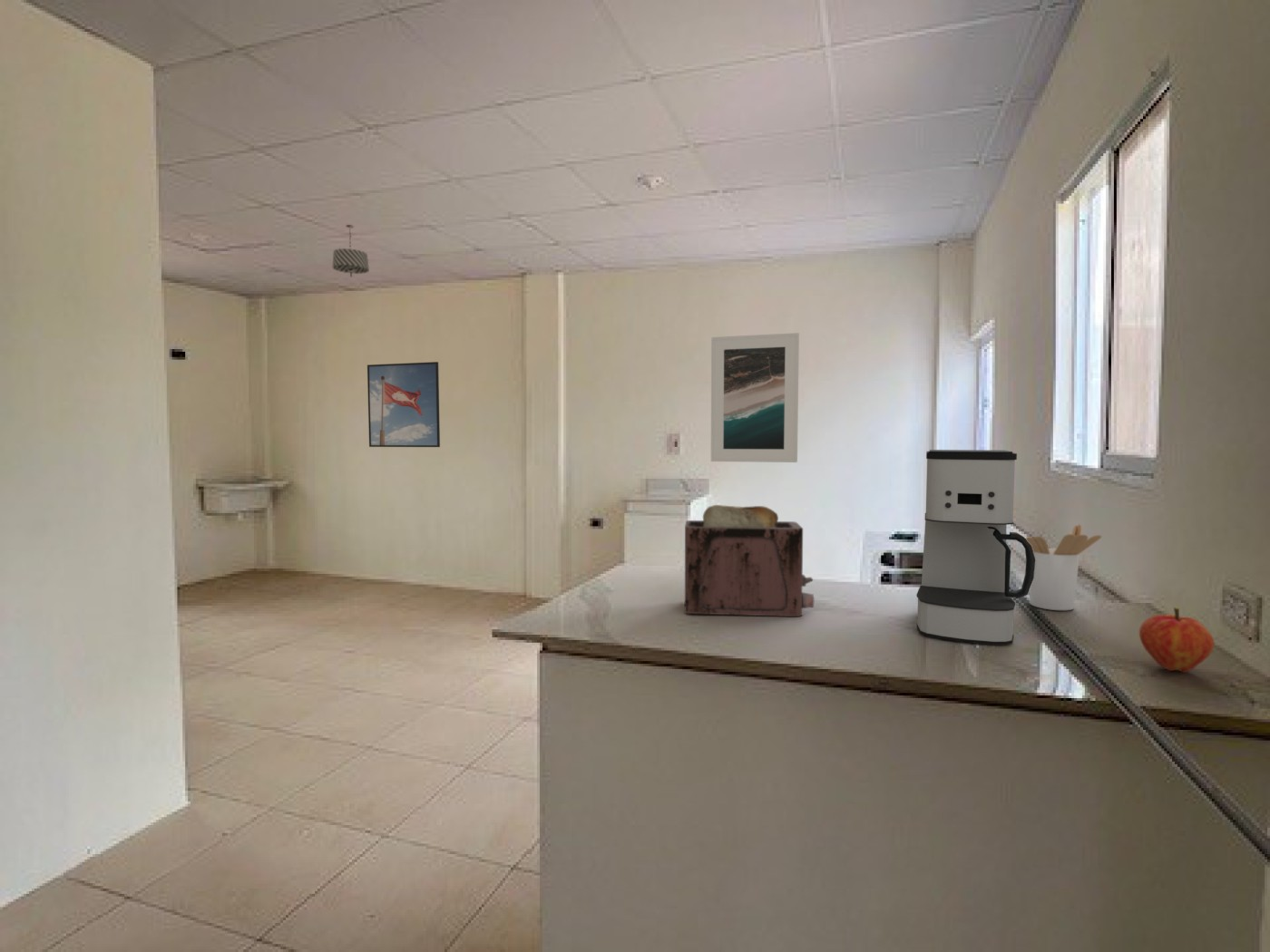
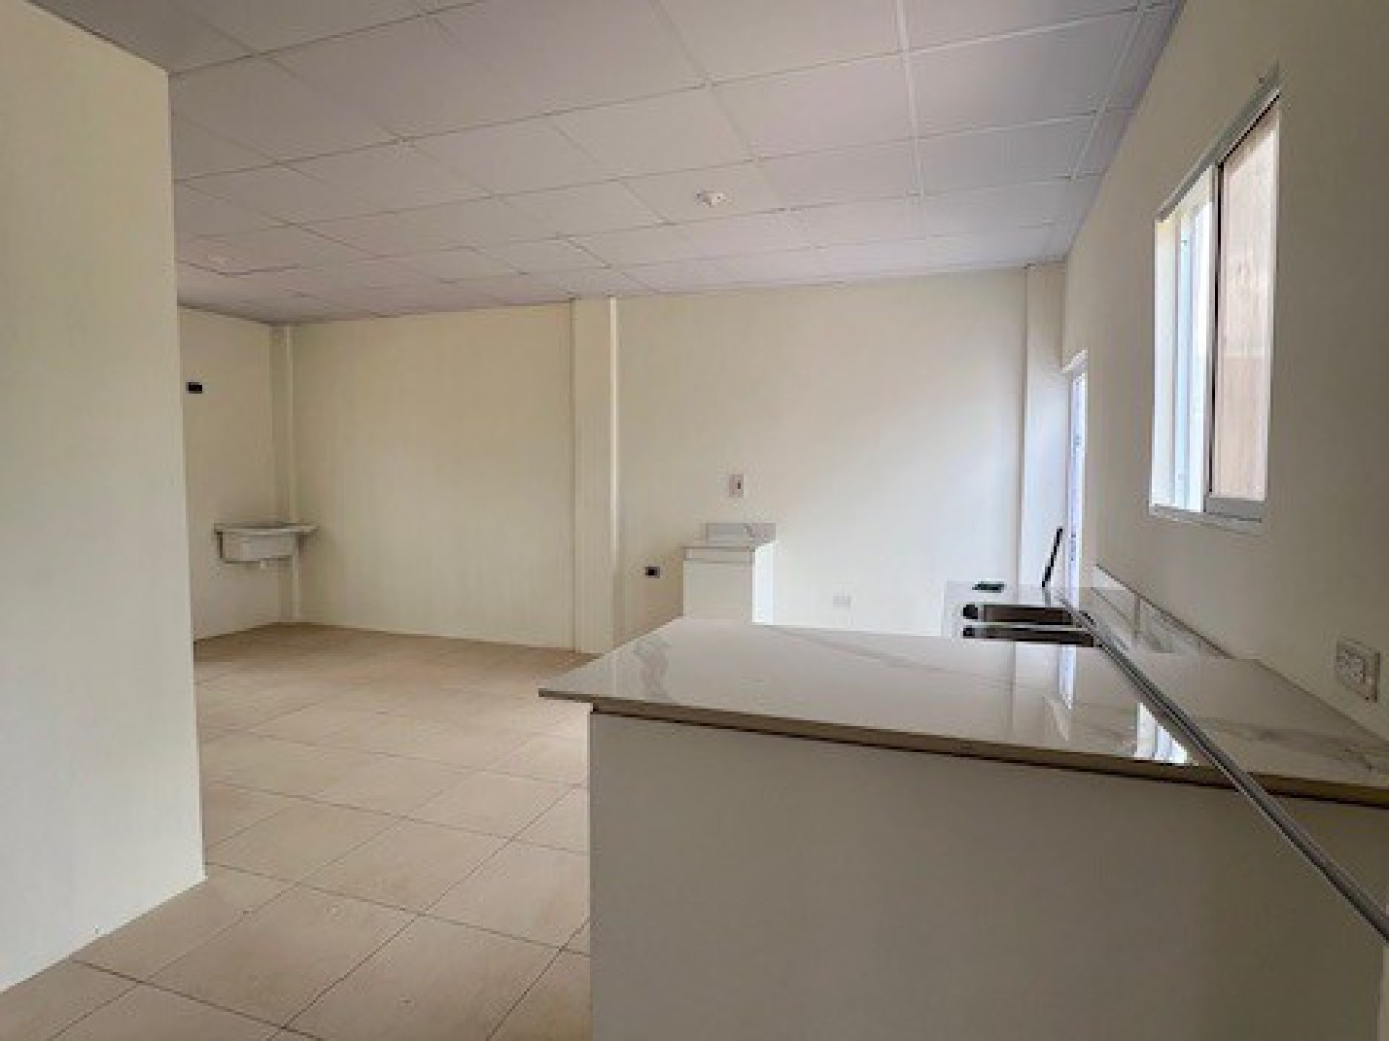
- utensil holder (1061, 568)
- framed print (403, 405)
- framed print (753, 399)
- fruit (1176, 638)
- coffee maker (974, 539)
- pendant light (350, 251)
- toaster (747, 556)
